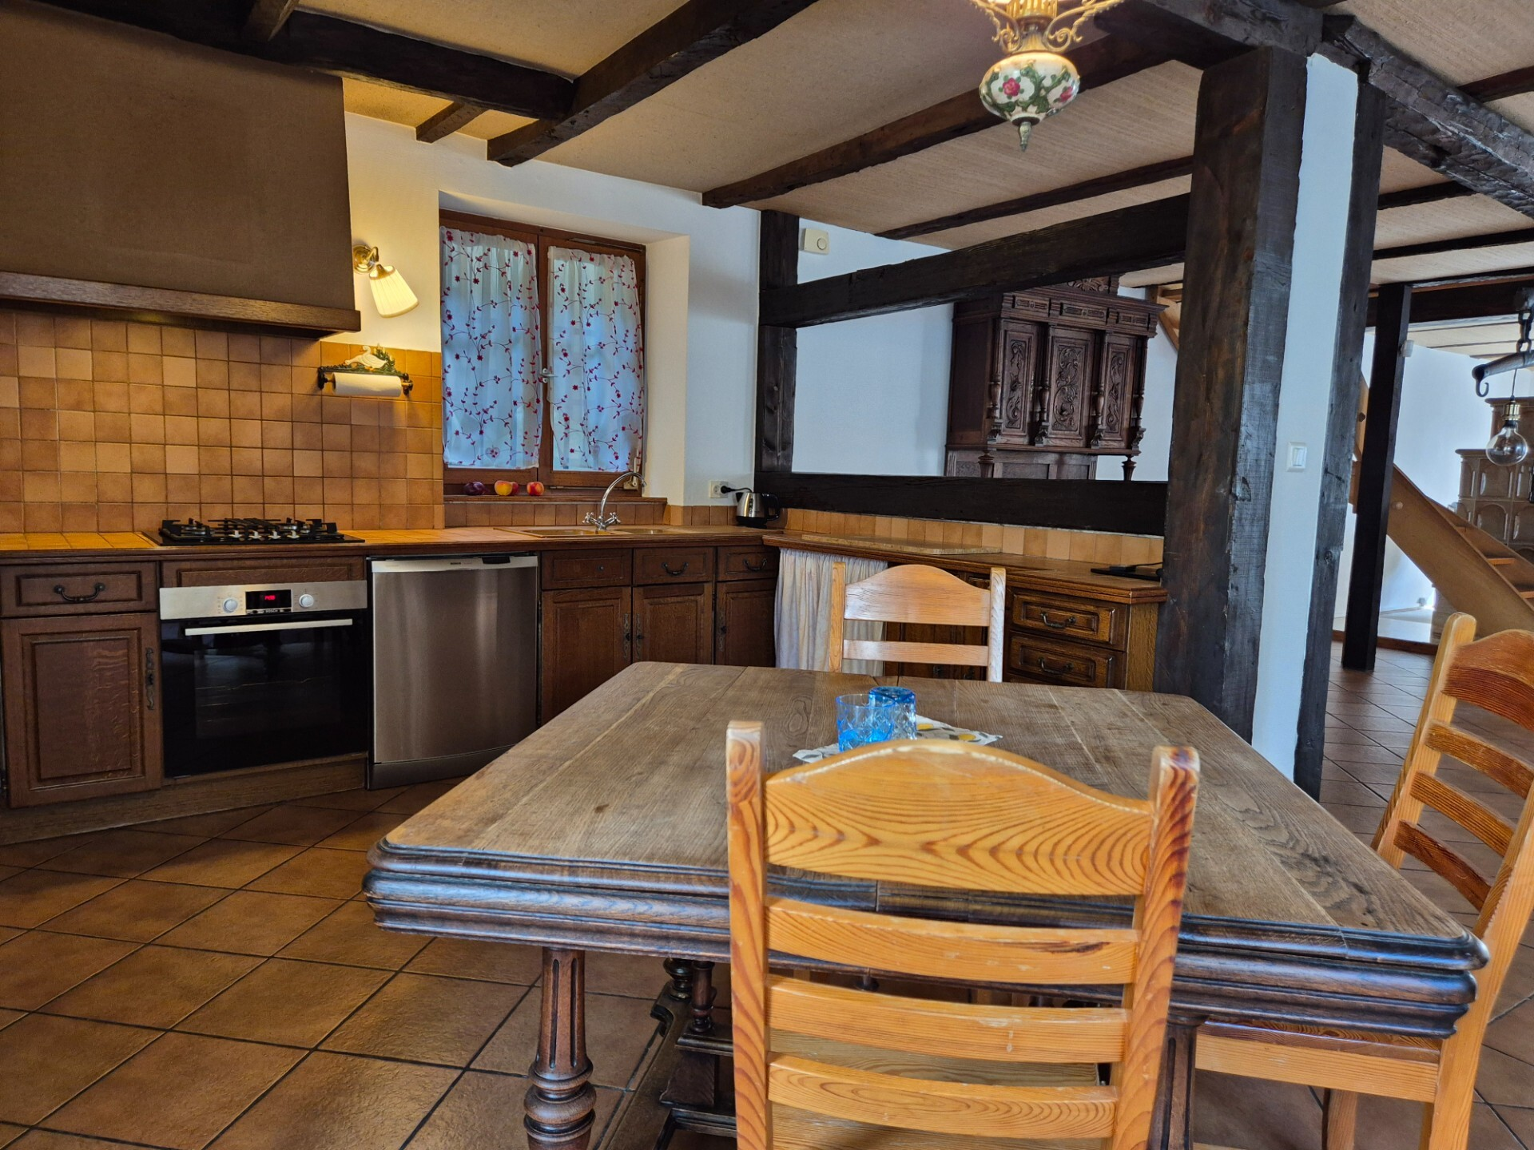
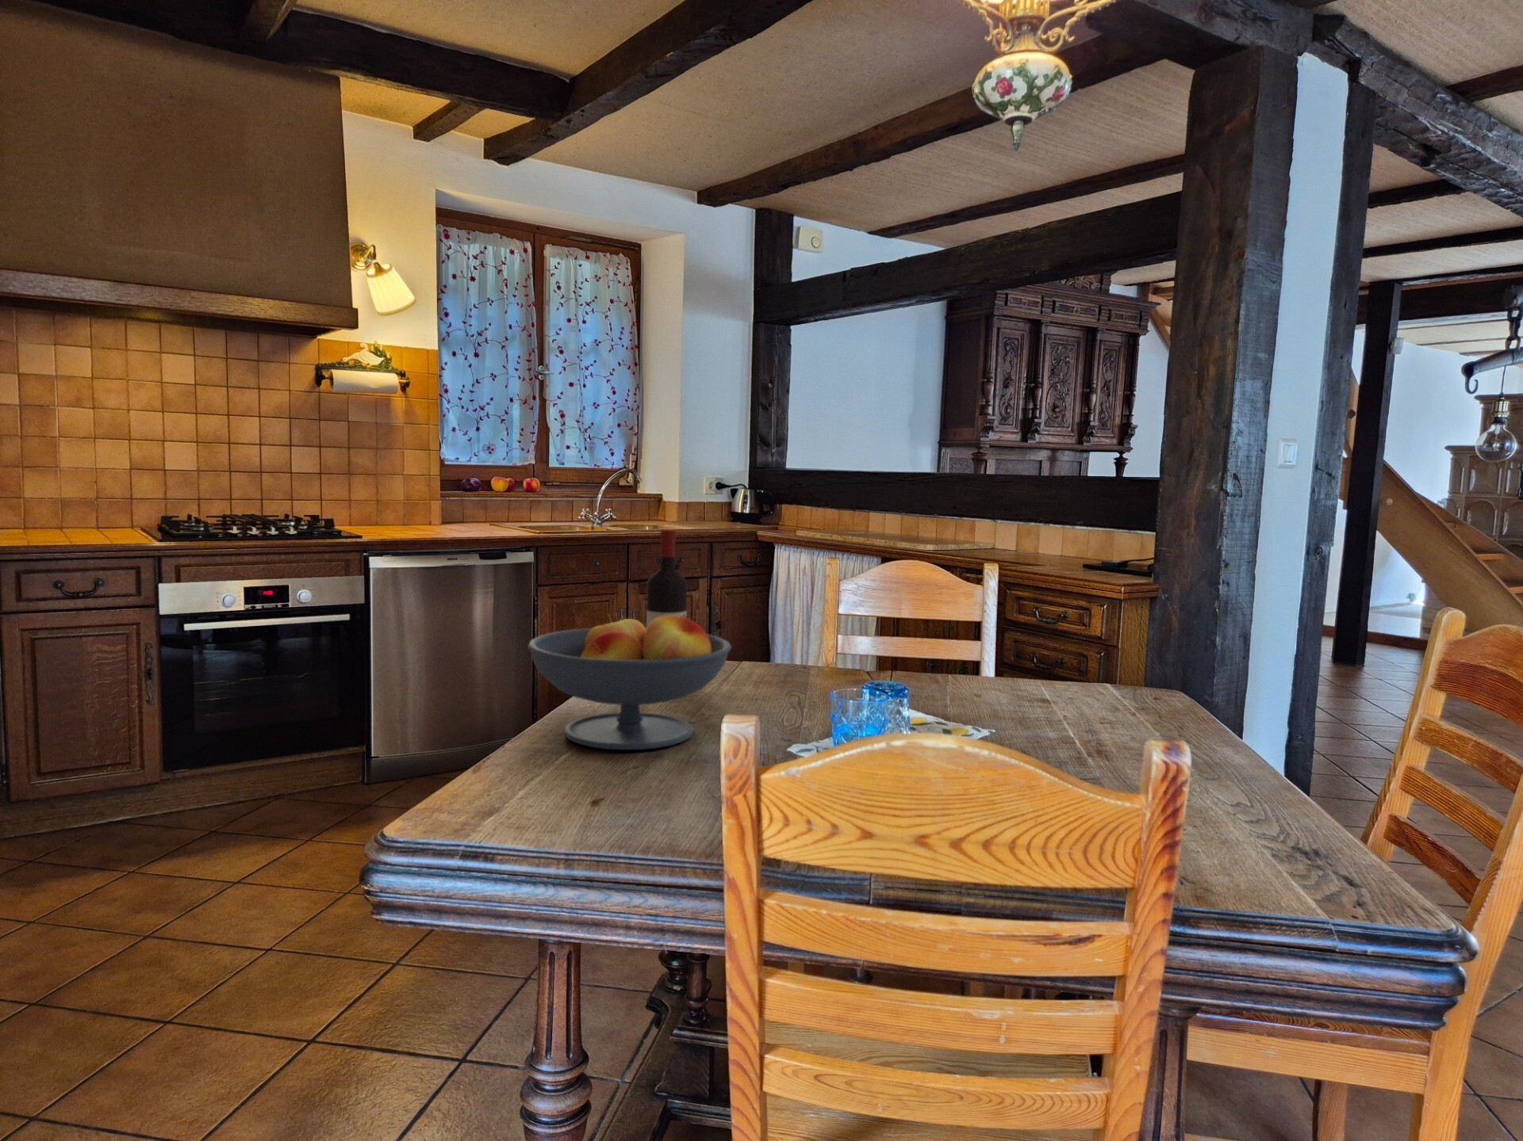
+ fruit bowl (630, 671)
+ wine bottle (667, 604)
